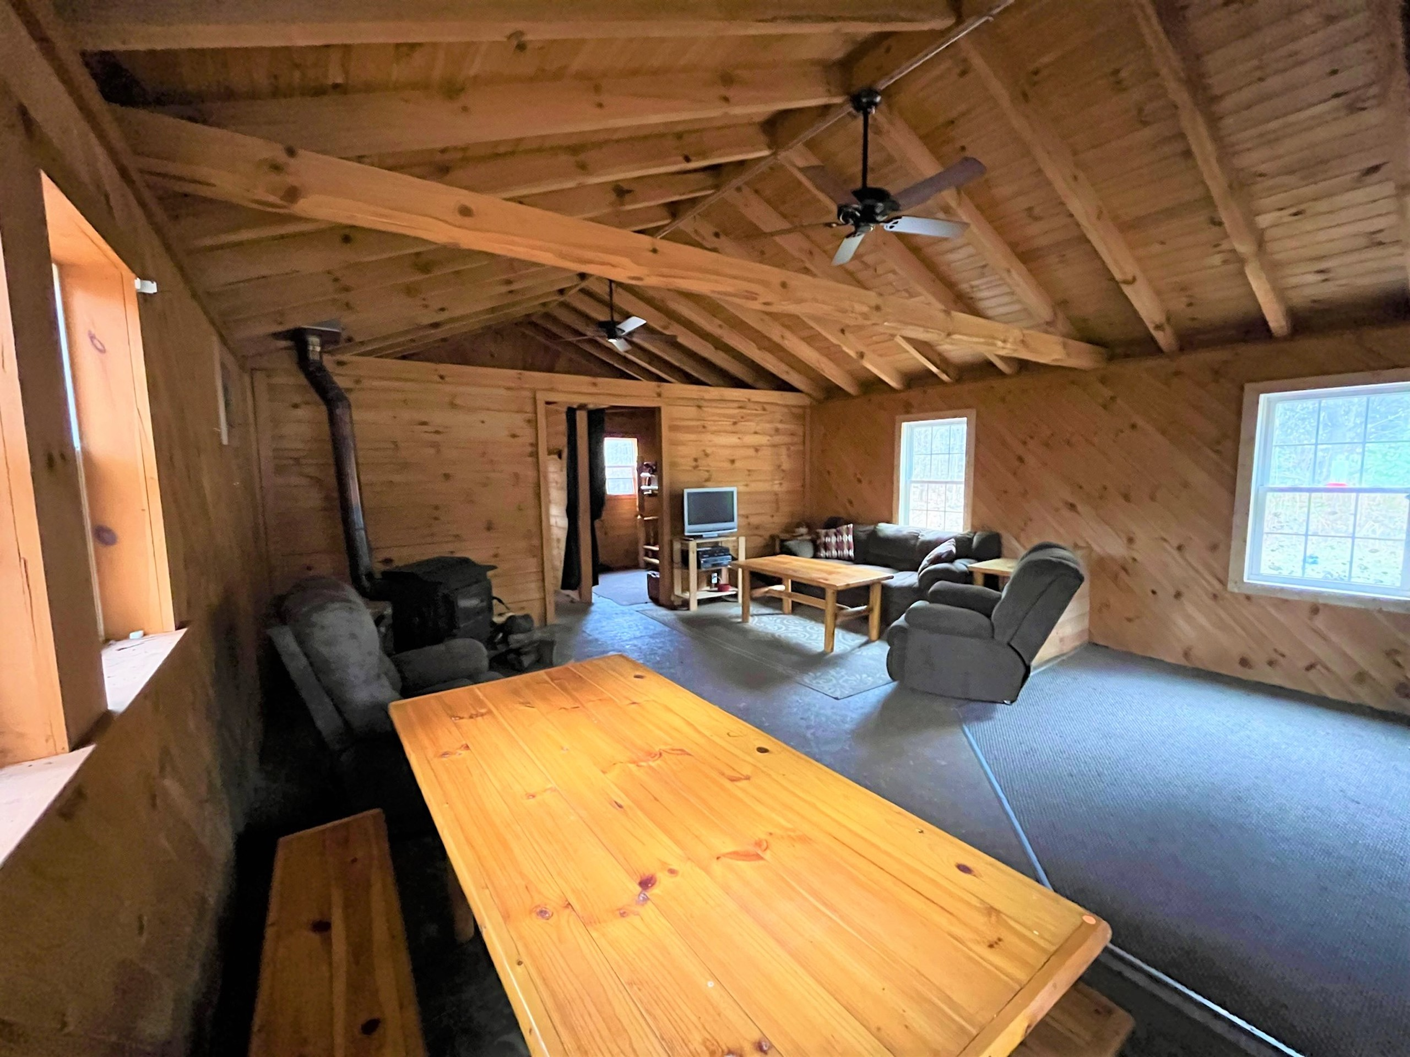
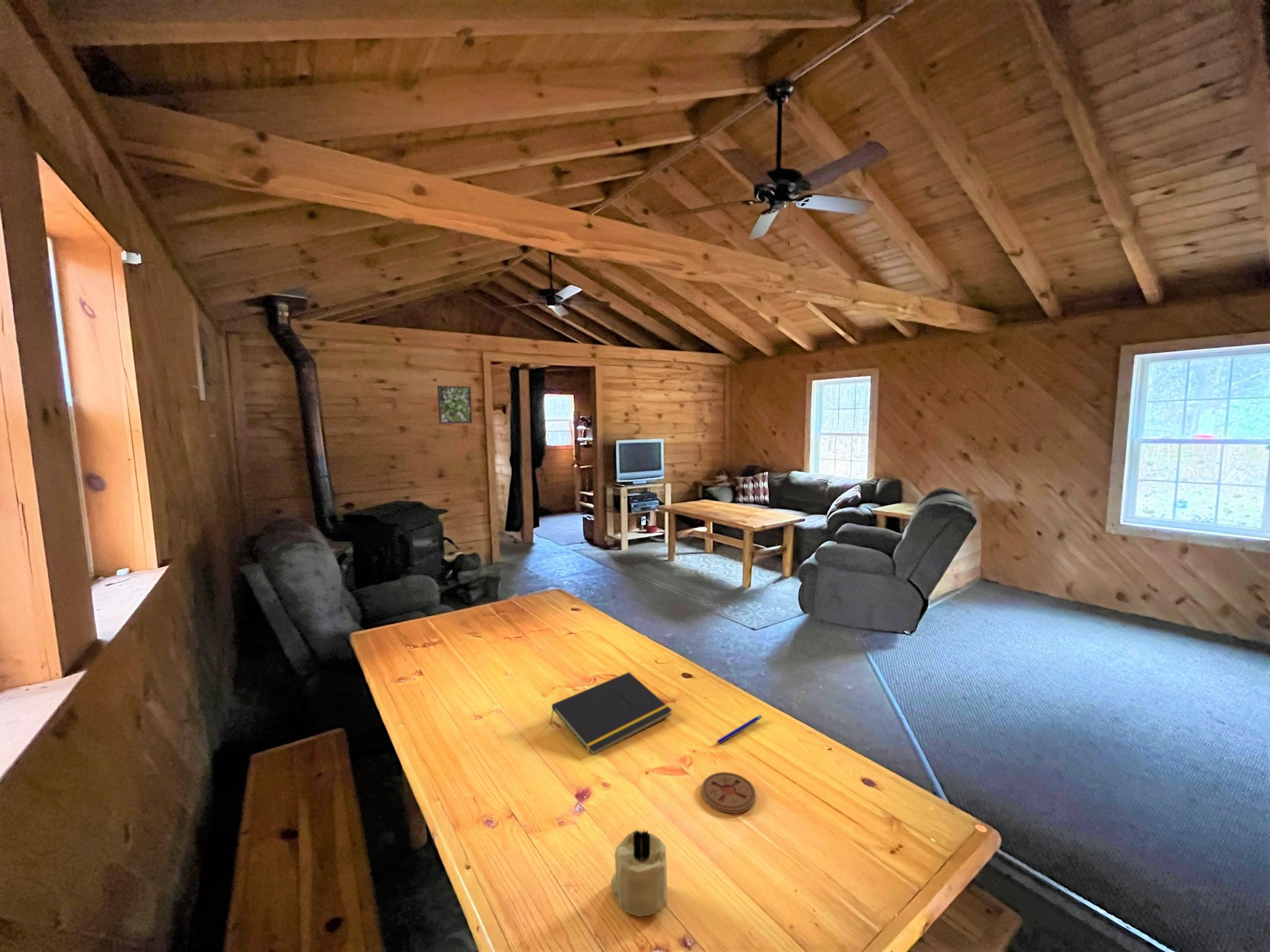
+ candle (640, 863)
+ notepad (613, 709)
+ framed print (455, 405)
+ pen (740, 728)
+ coaster (728, 791)
